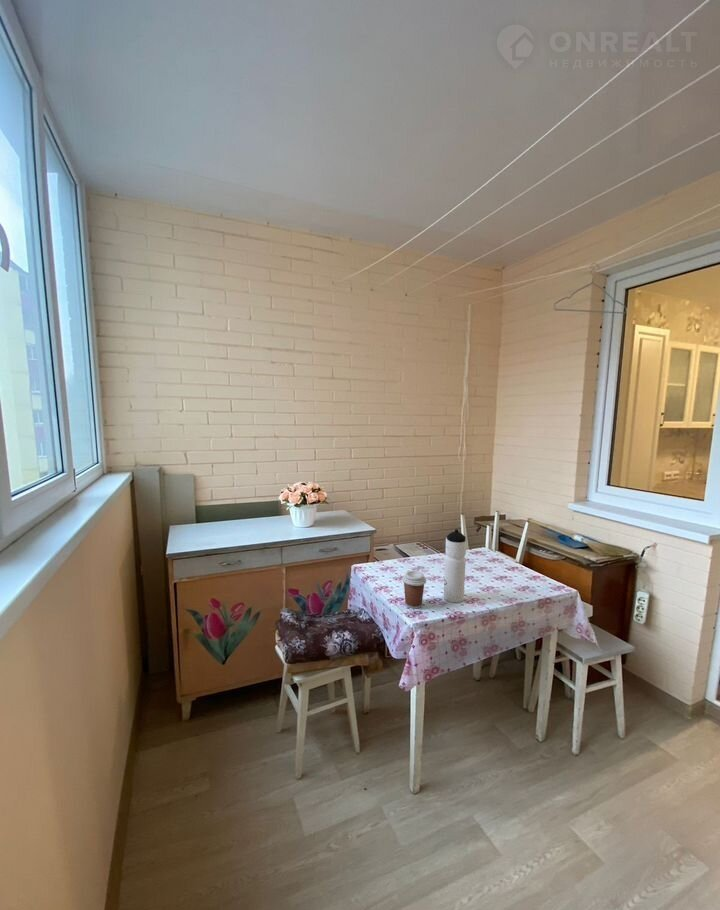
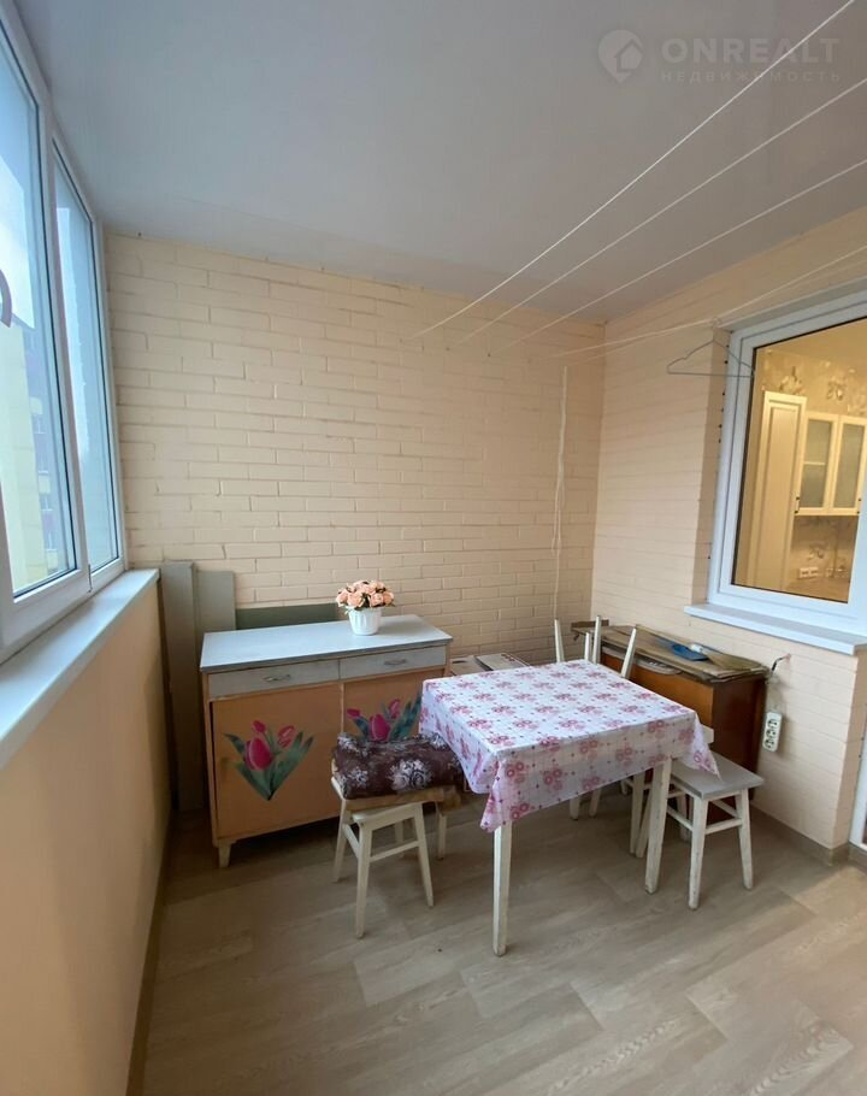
- coffee cup (413, 589)
- water bottle (455, 564)
